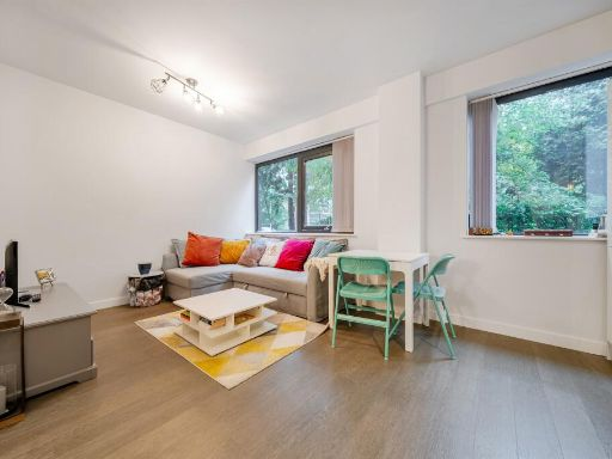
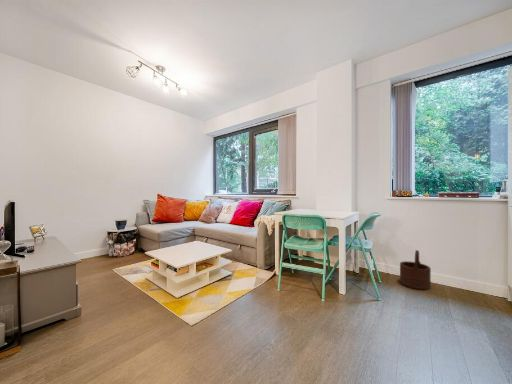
+ wooden bucket (414, 267)
